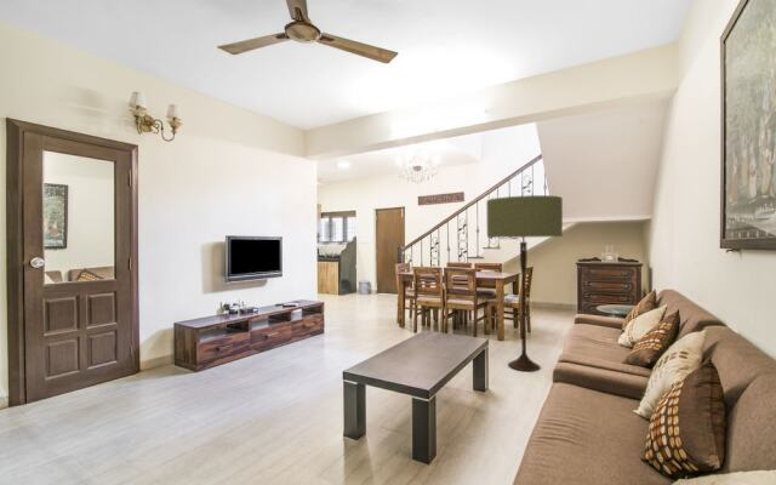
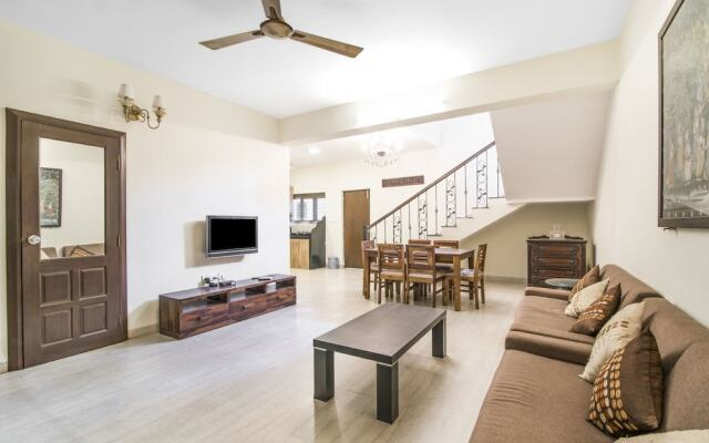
- floor lamp (523, 281)
